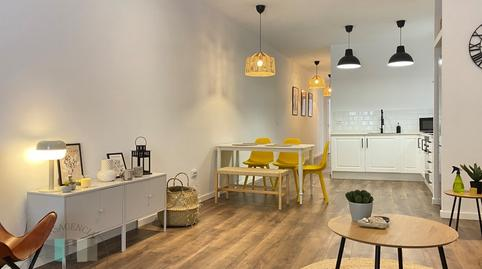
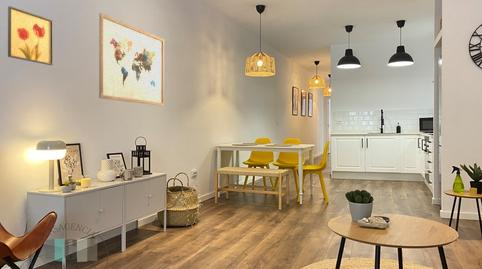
+ wall art (135, 65)
+ wall art (30, 37)
